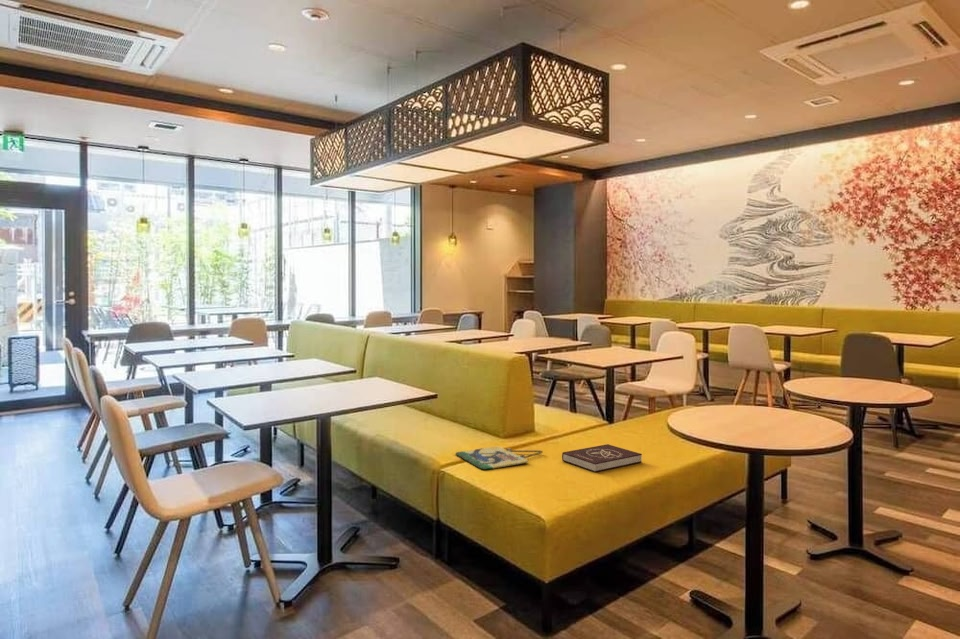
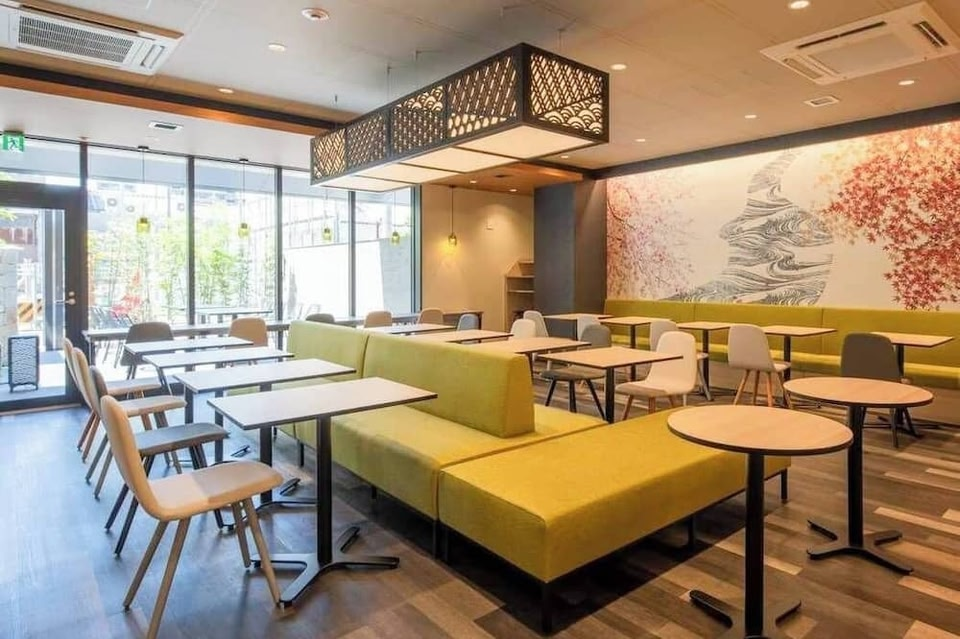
- book (601, 457)
- home sign (504, 454)
